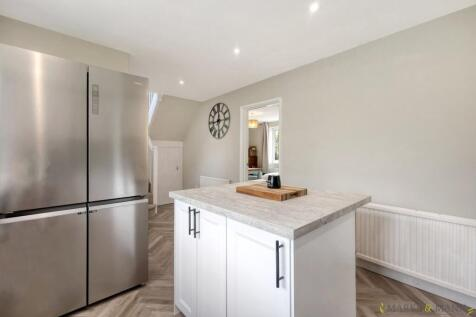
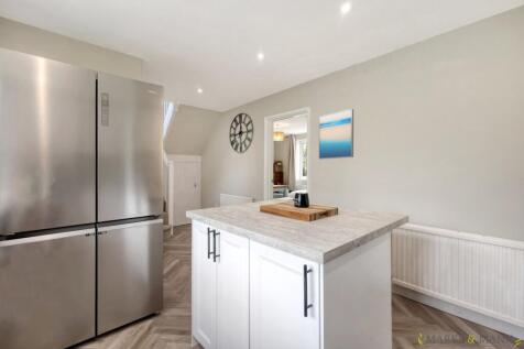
+ wall art (335, 135)
